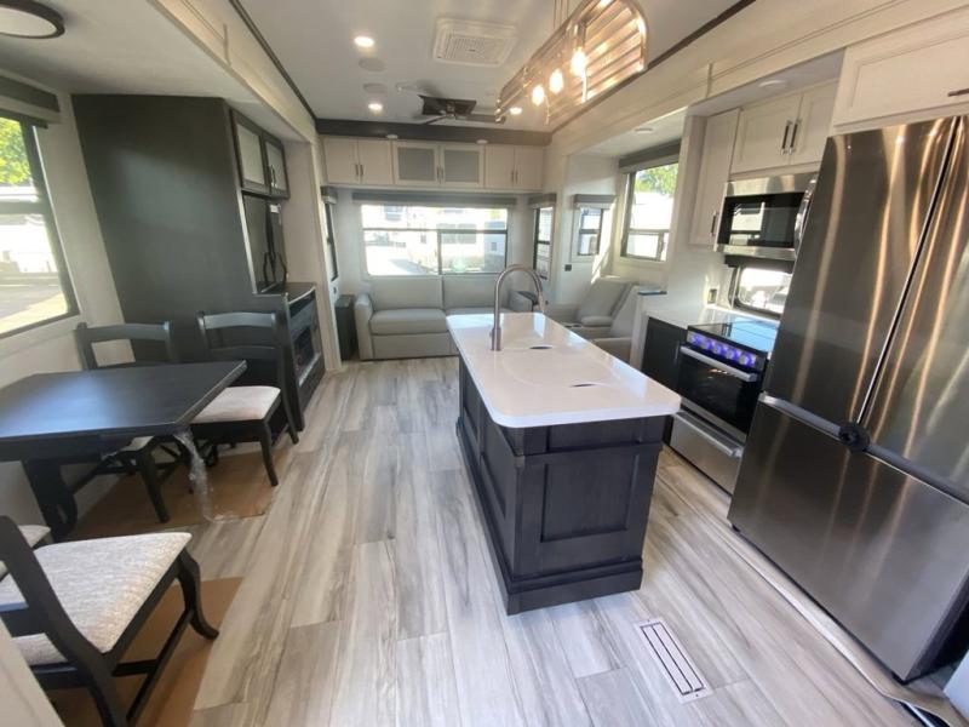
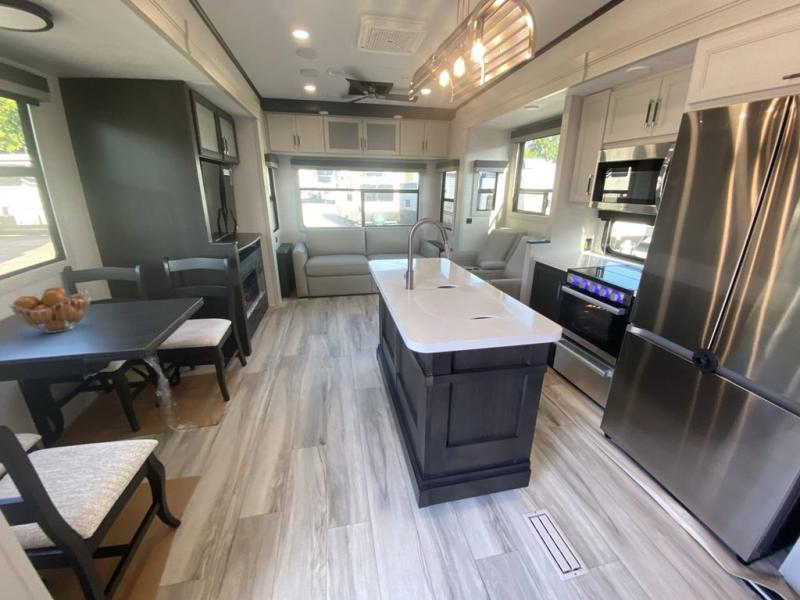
+ fruit basket (54, 309)
